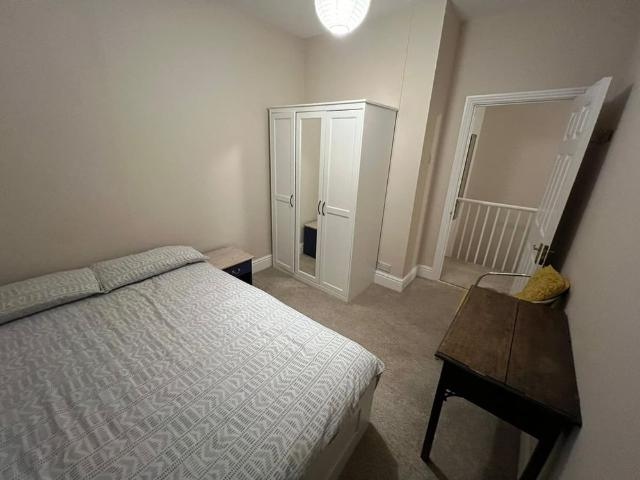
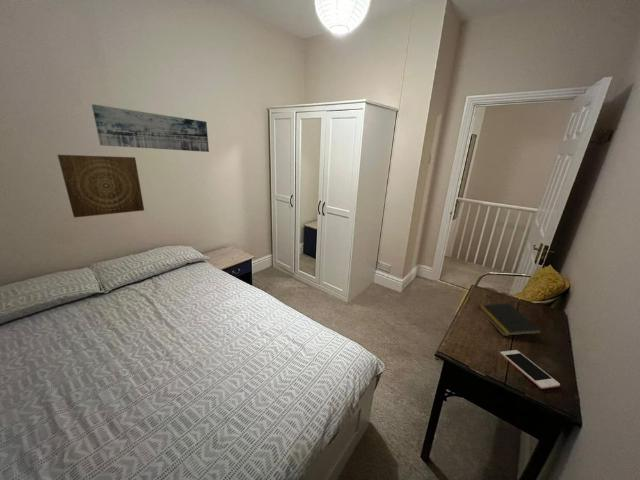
+ notepad (506, 318)
+ wall art (159, 132)
+ wall art (105, 185)
+ cell phone (527, 367)
